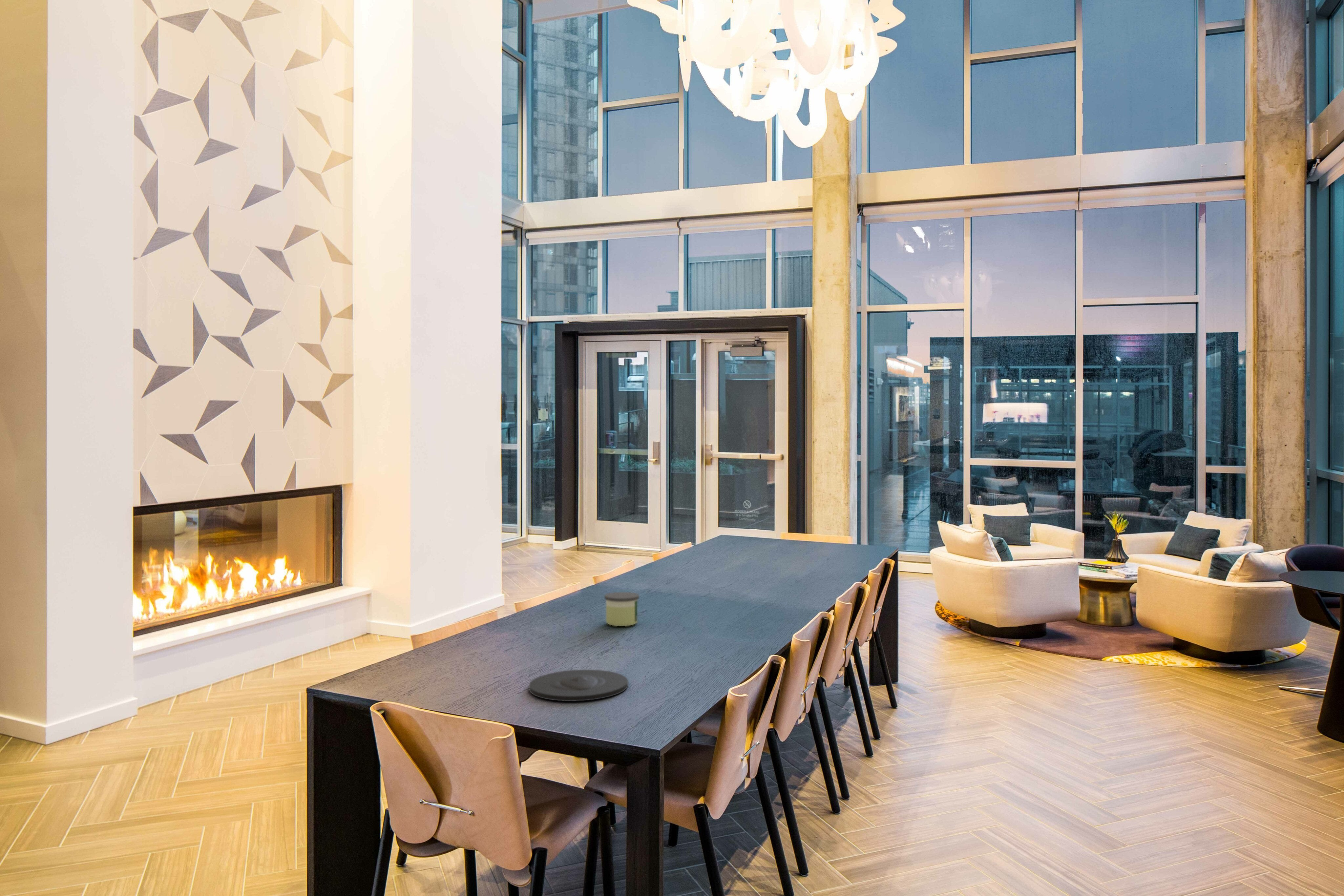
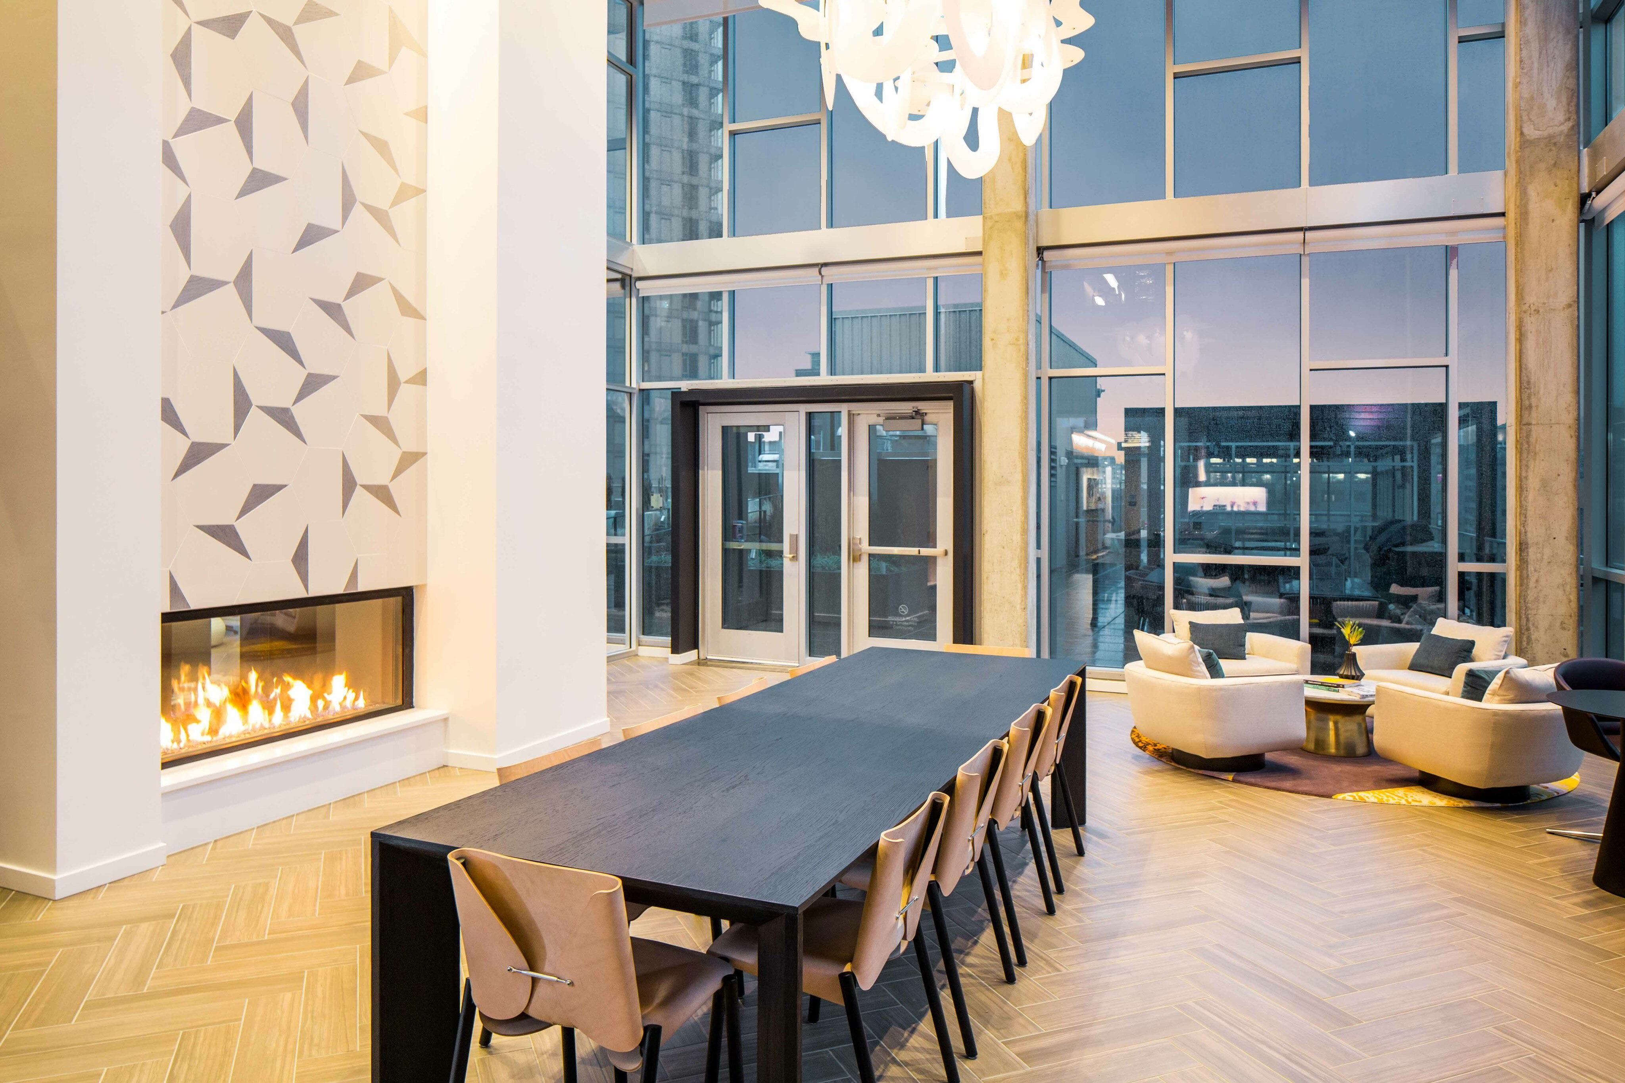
- plate (579, 681)
- candle (622, 609)
